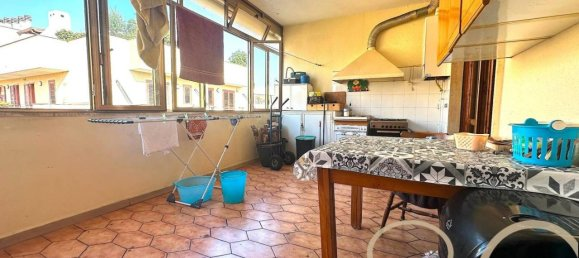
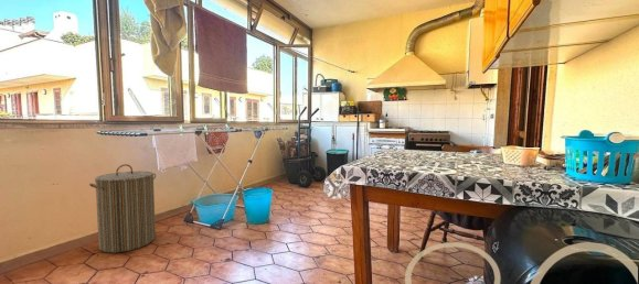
+ laundry hamper (127, 203)
